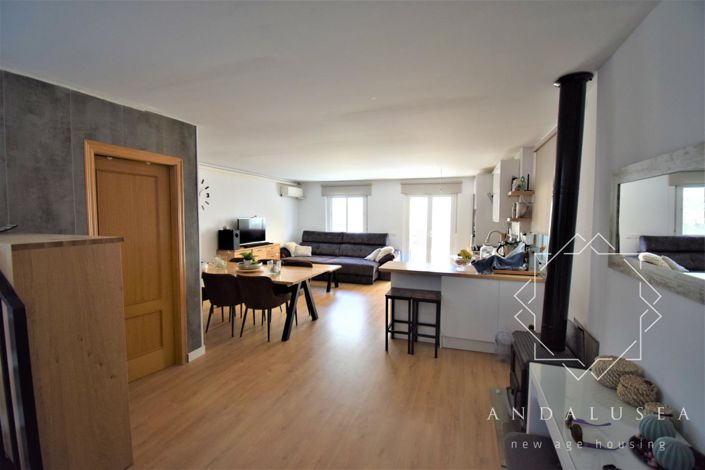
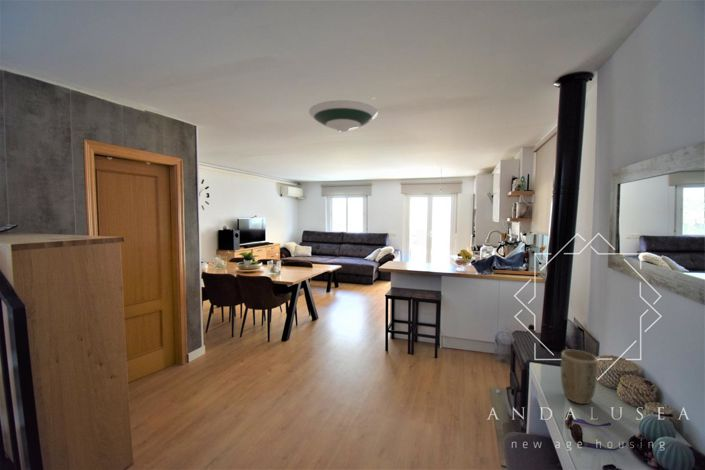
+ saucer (343, 121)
+ plant pot (578, 376)
